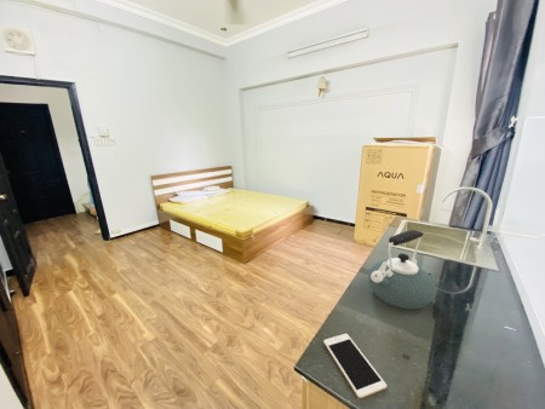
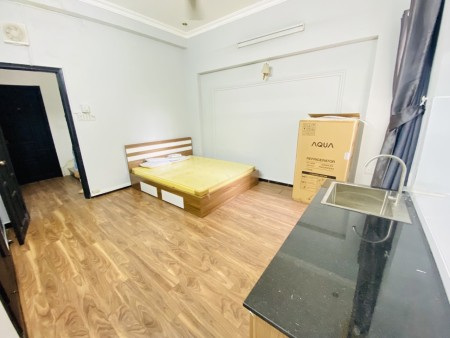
- cell phone (351, 361)
- kettle (397, 266)
